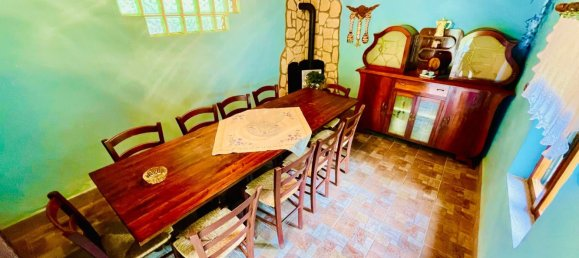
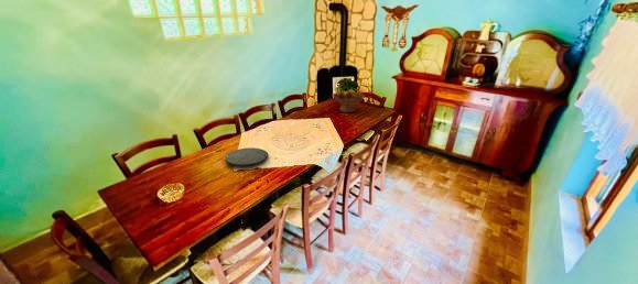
+ fruit bowl (347, 99)
+ plate (247, 155)
